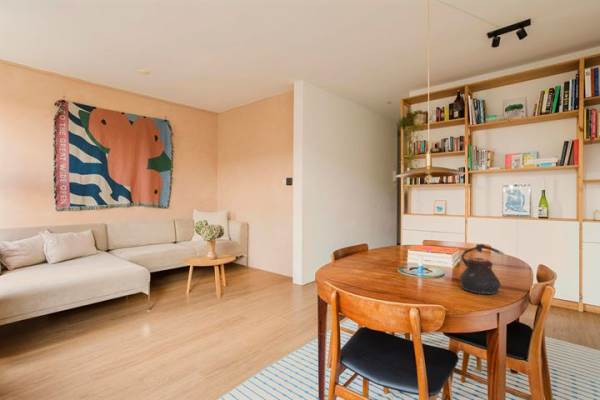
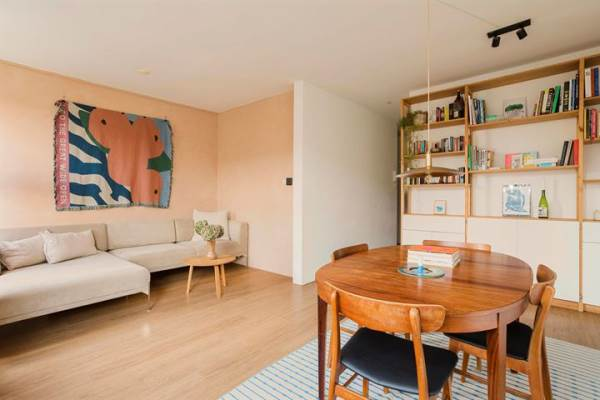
- teapot (478, 266)
